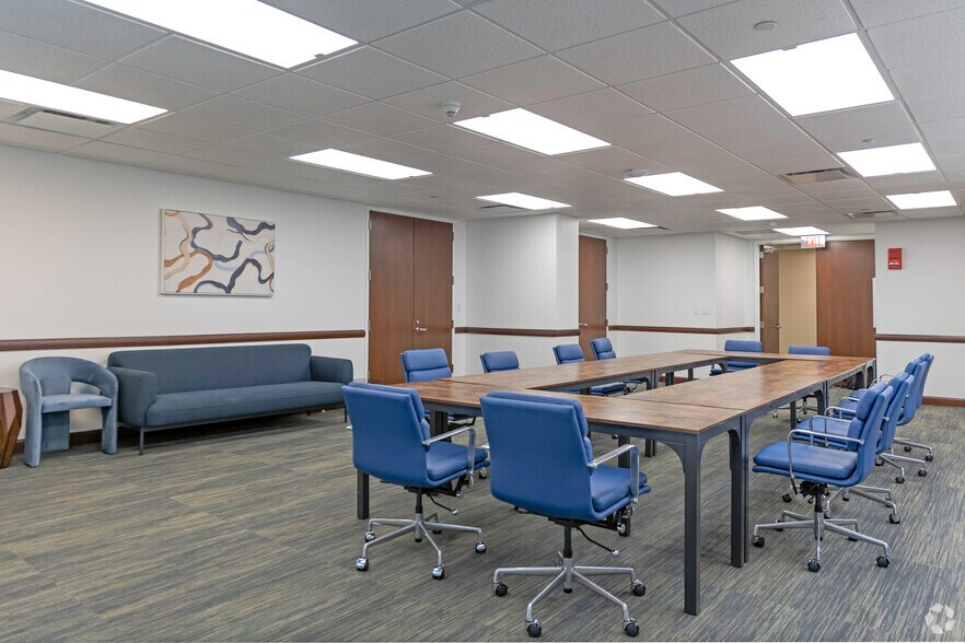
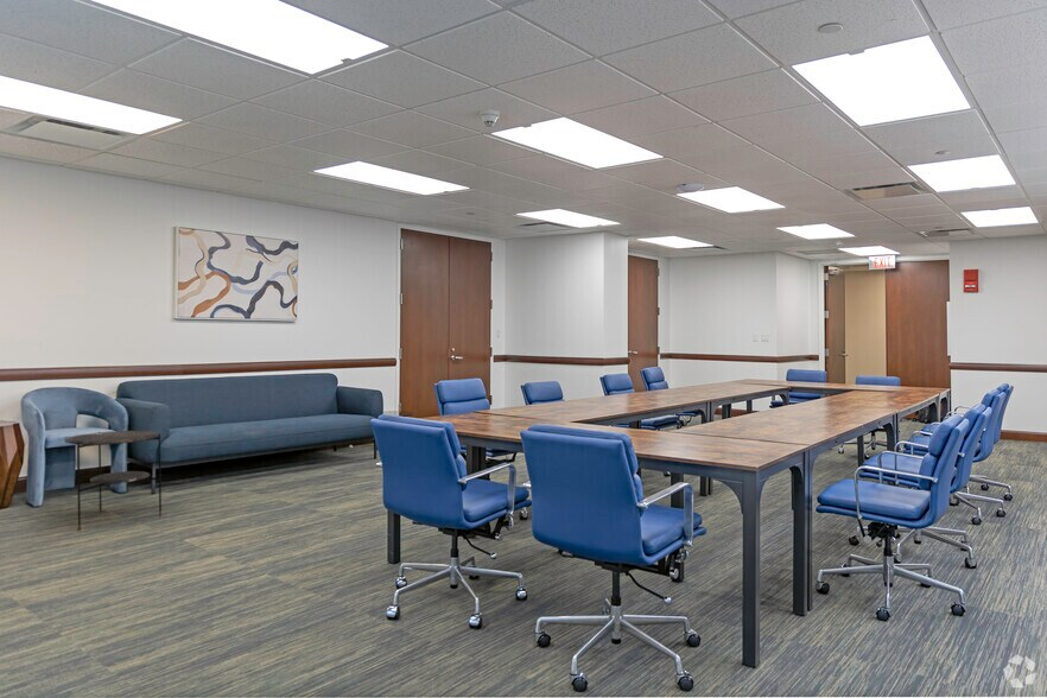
+ side table (113, 477)
